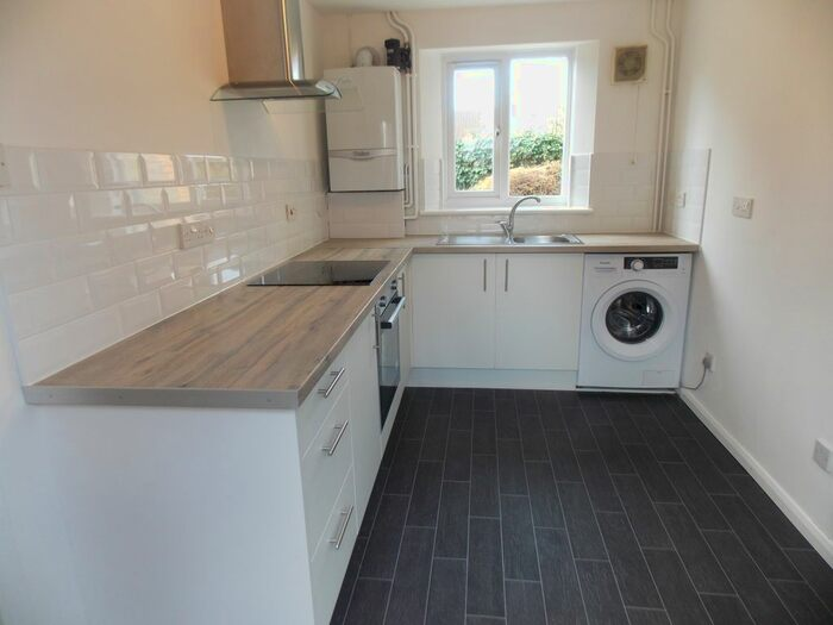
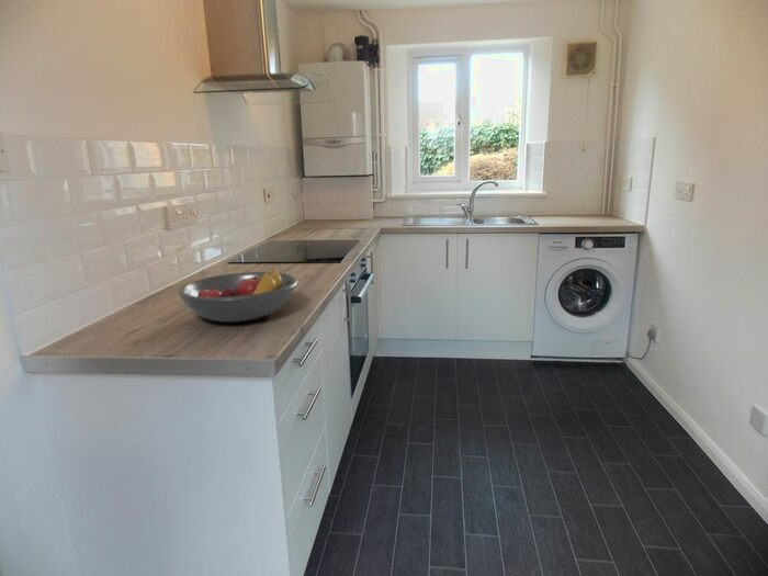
+ fruit bowl (240, 295)
